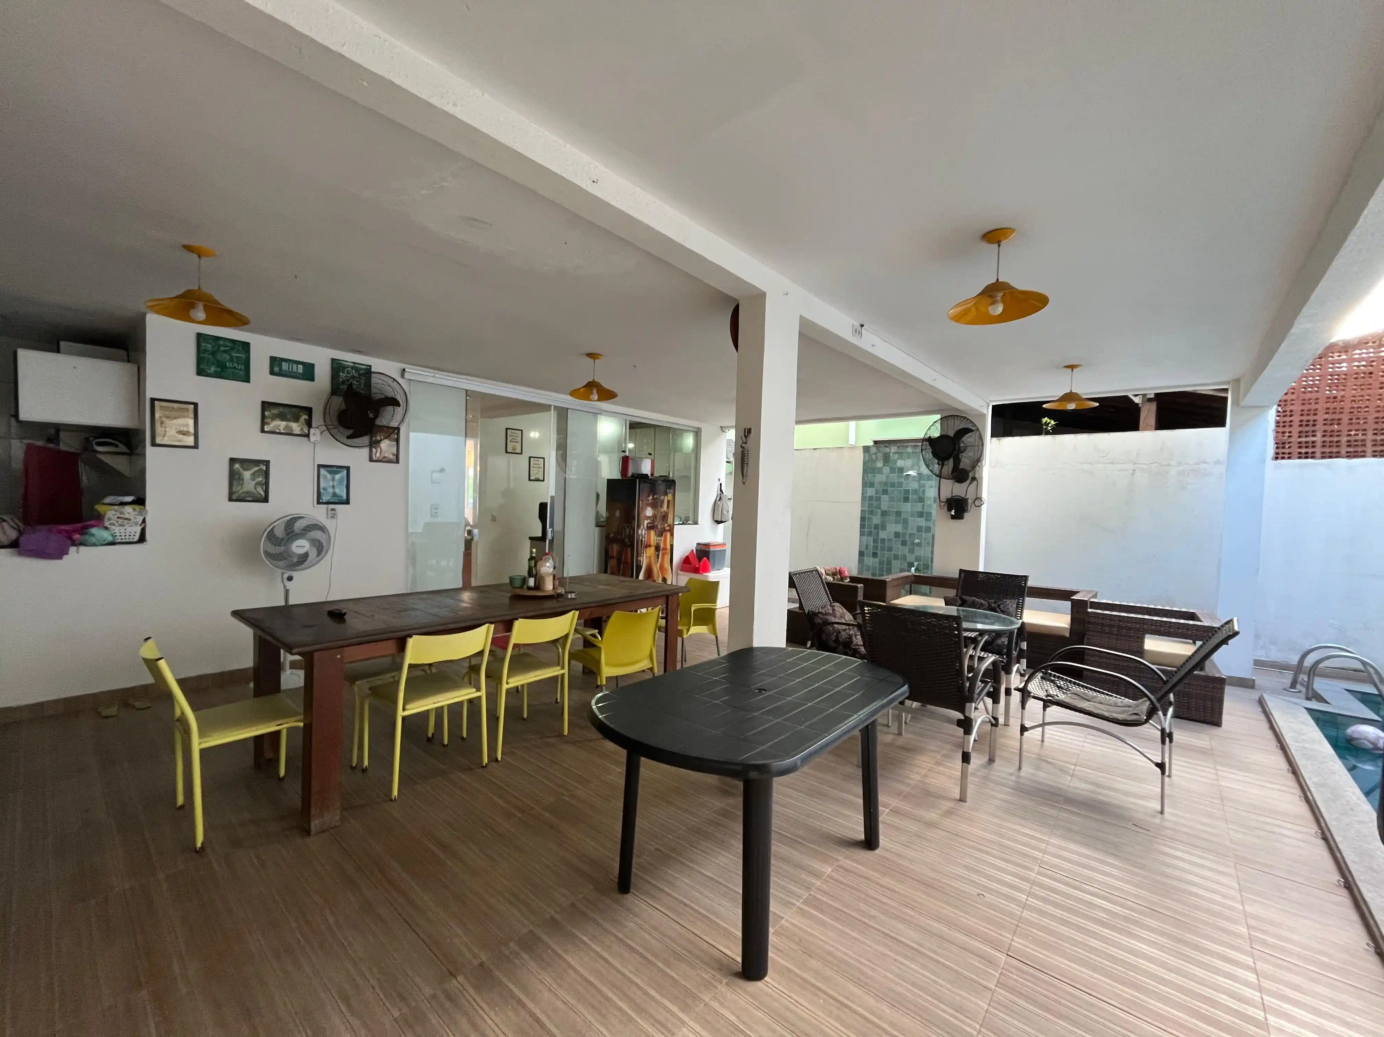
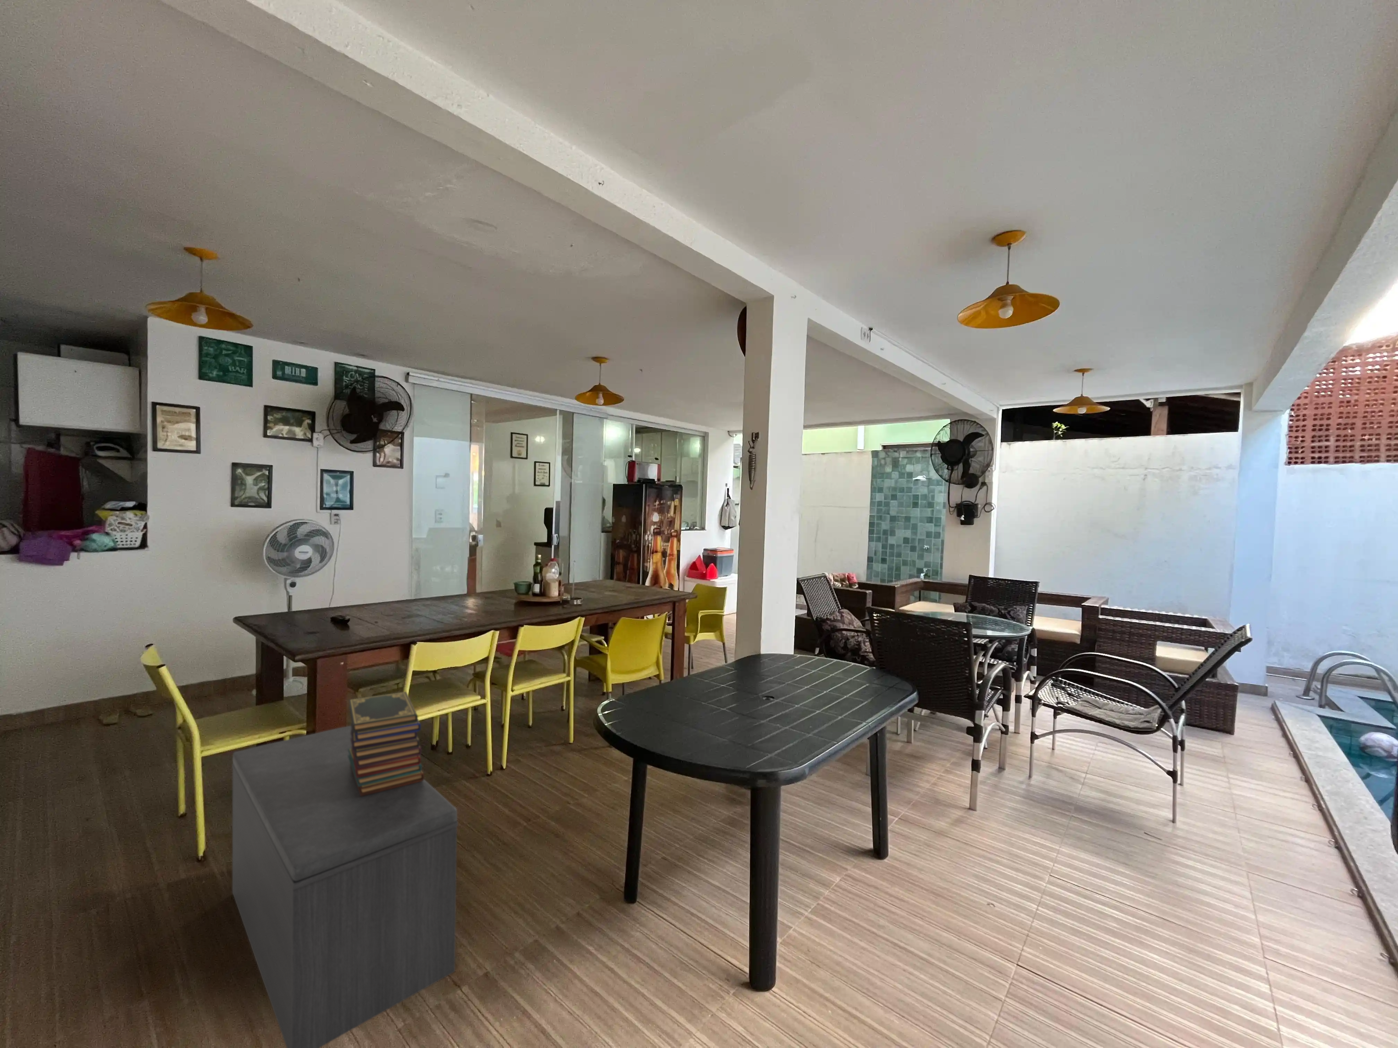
+ bench (335, 852)
+ book stack (383, 740)
